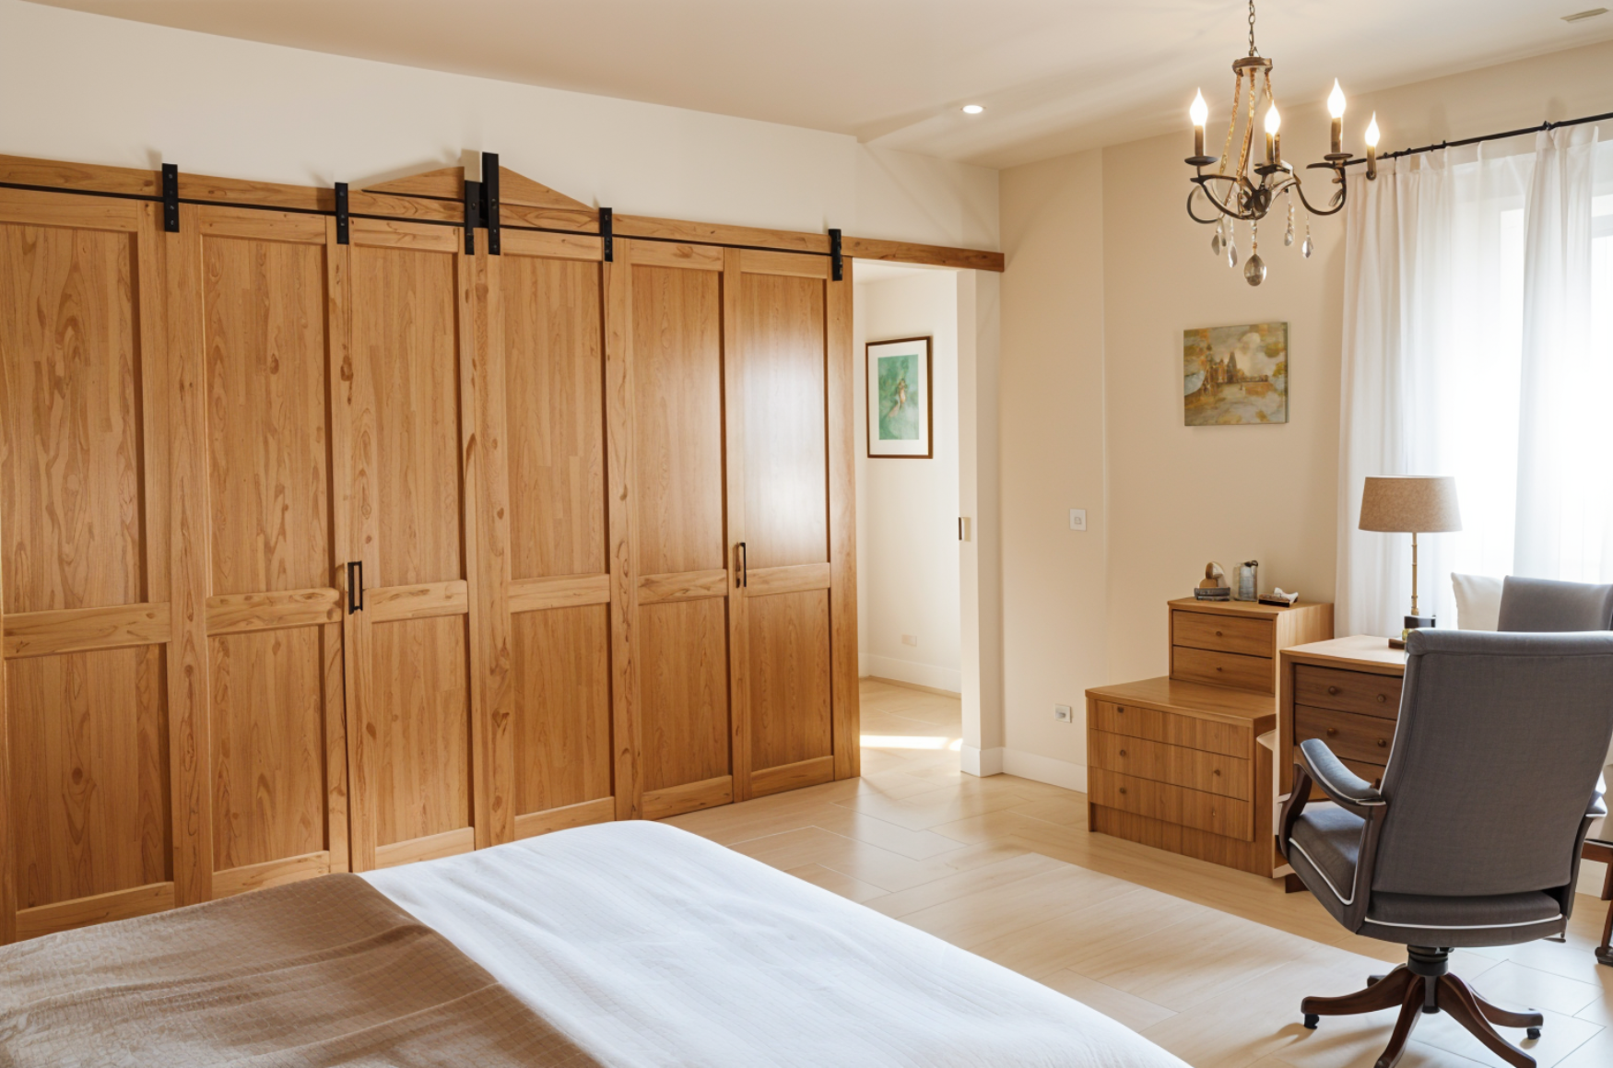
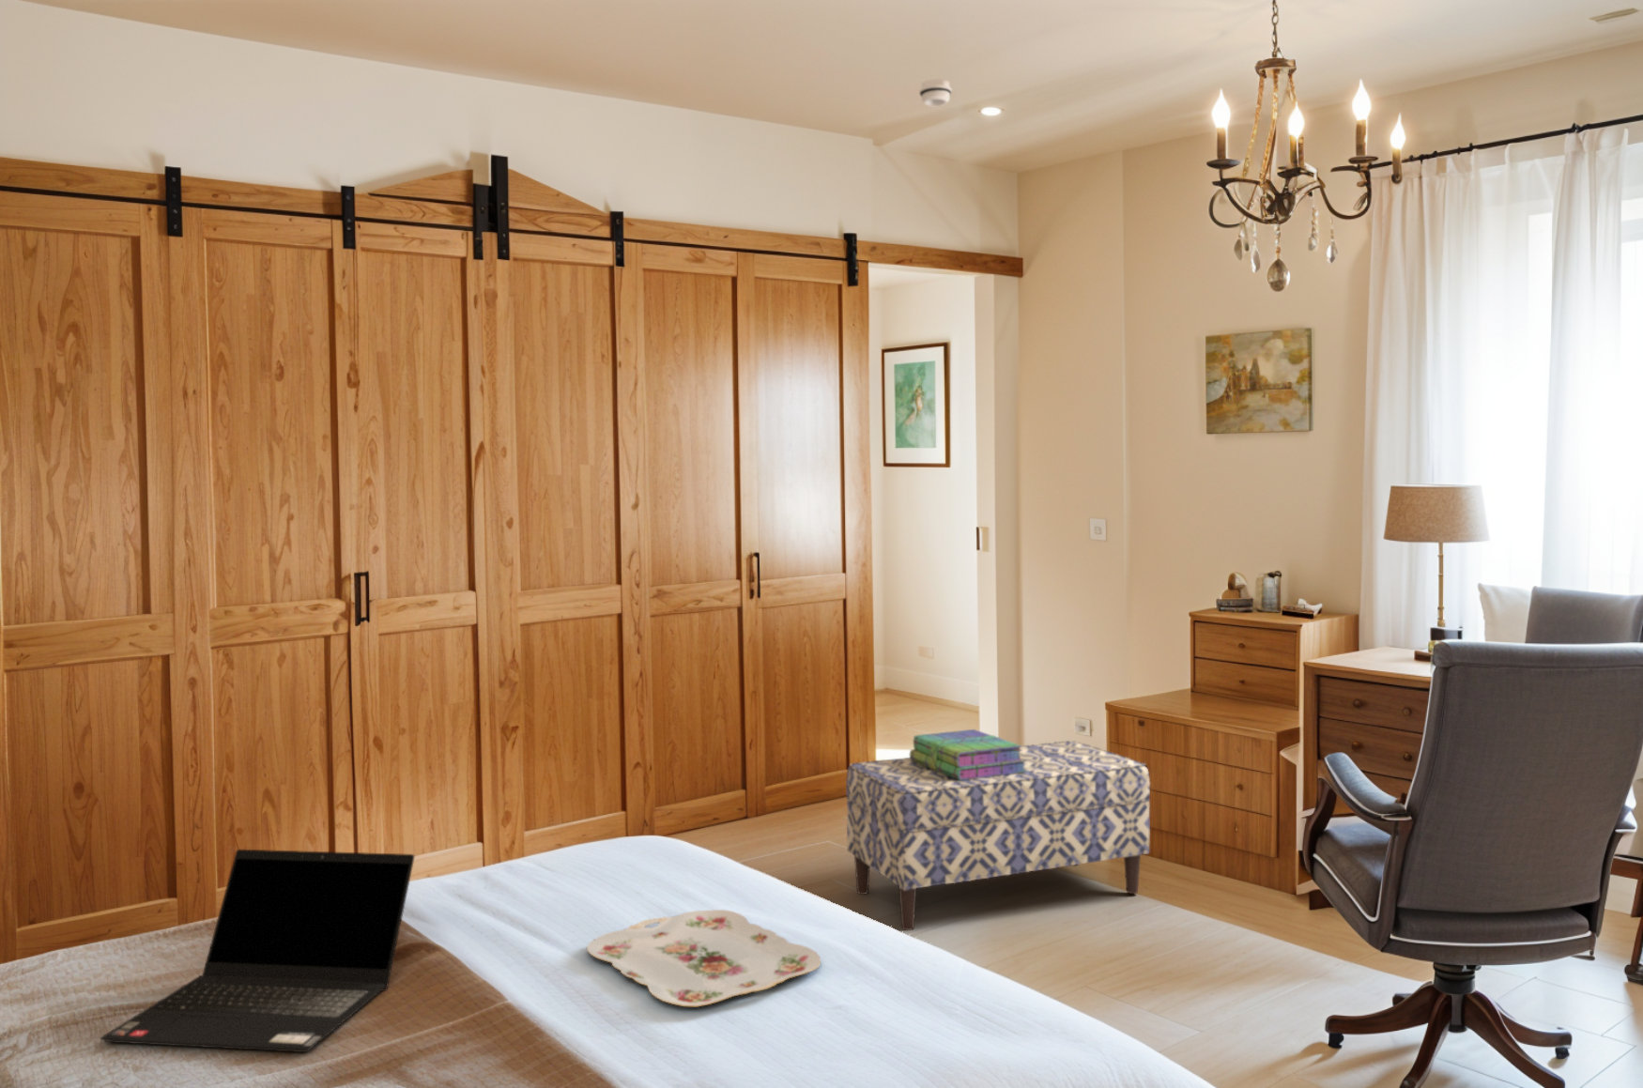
+ bench (997, 828)
+ serving tray (702, 956)
+ stack of books (967, 752)
+ laptop computer (268, 943)
+ smoke detector (935, 93)
